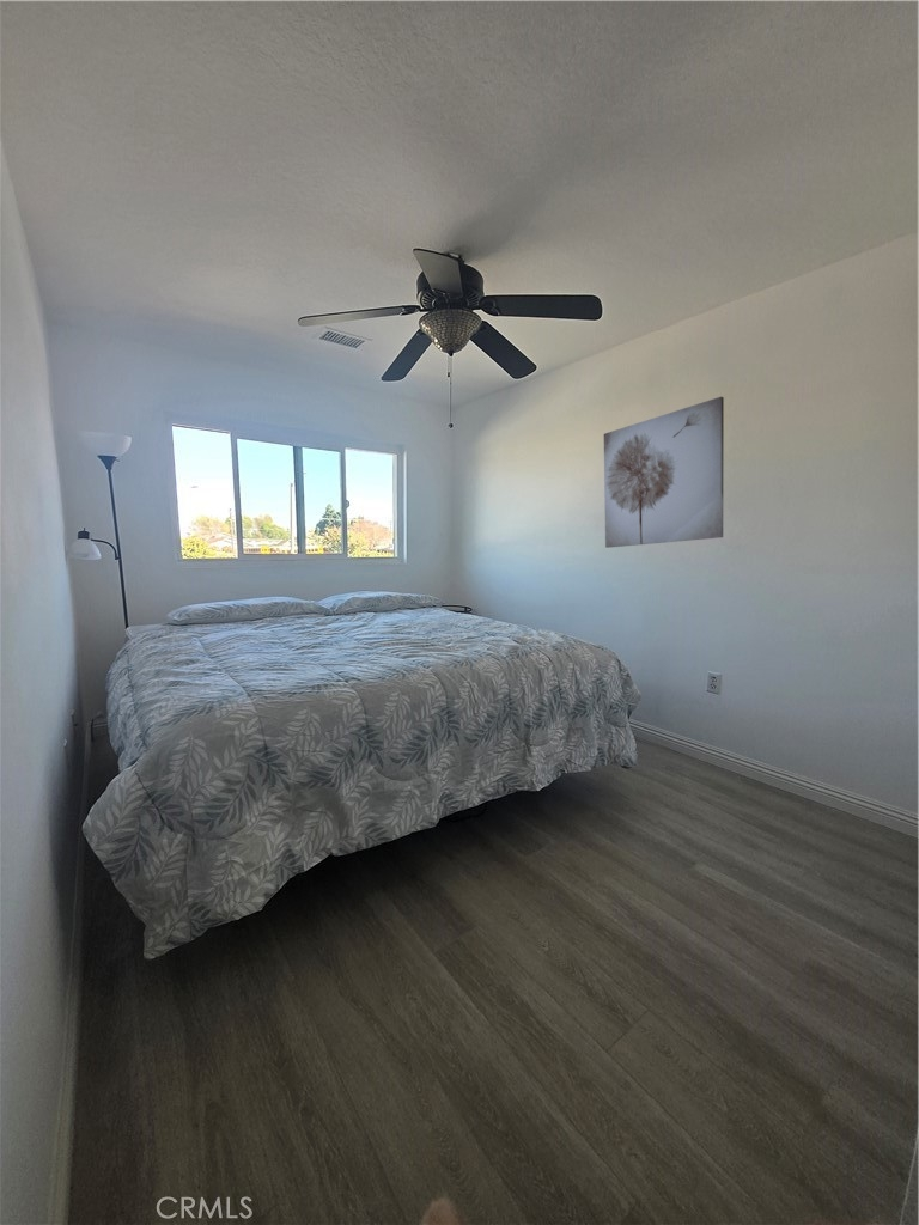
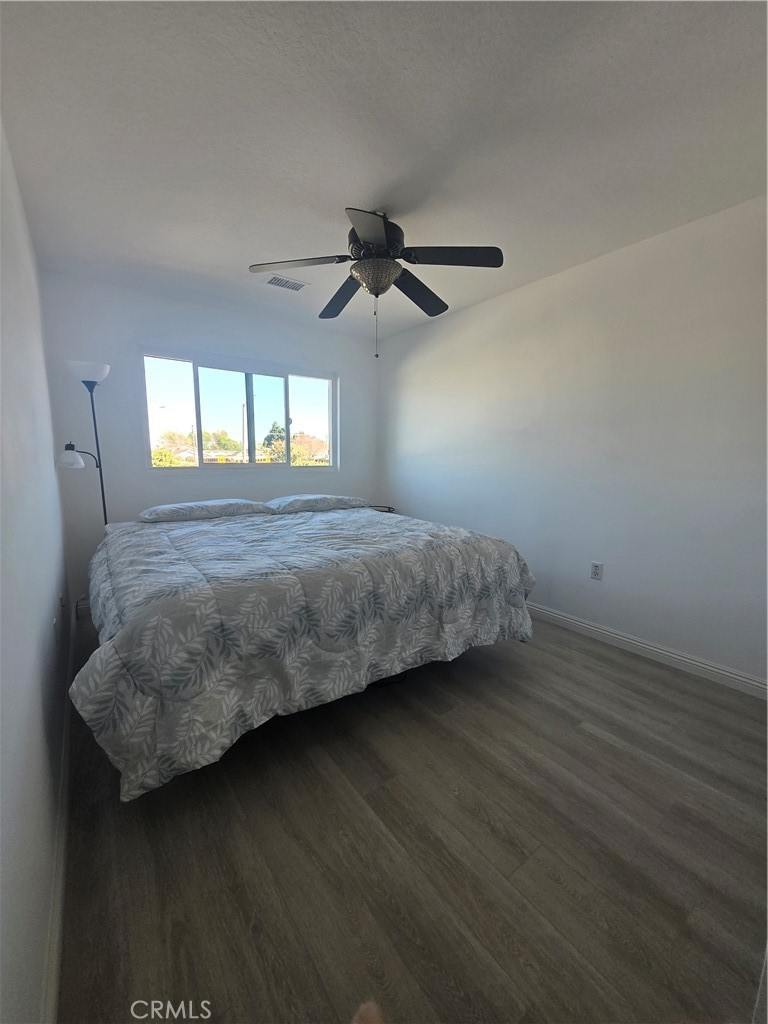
- wall art (657, 480)
